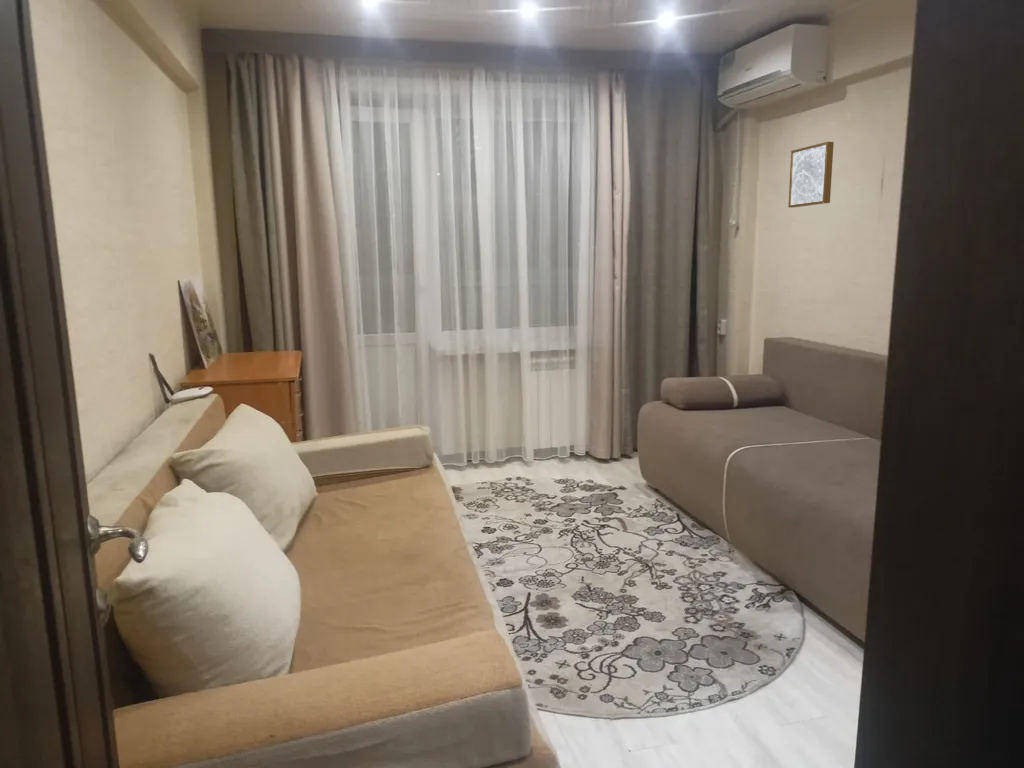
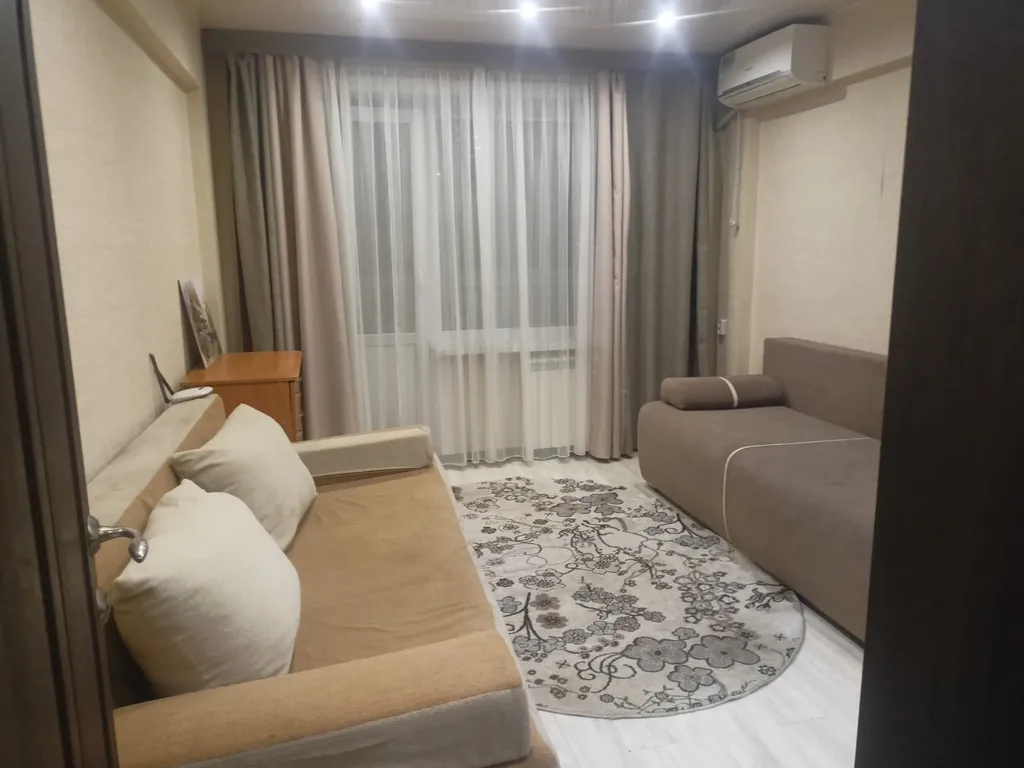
- wall art (810, 176)
